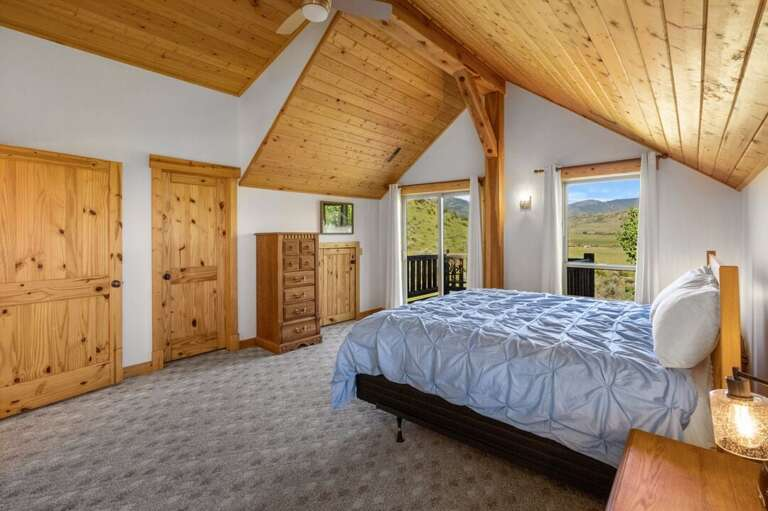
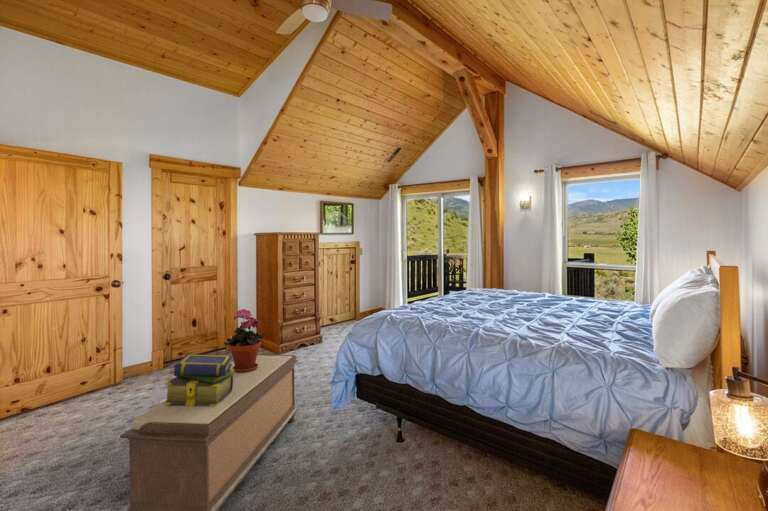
+ potted plant (245, 338)
+ stack of books (203, 377)
+ bench (231, 422)
